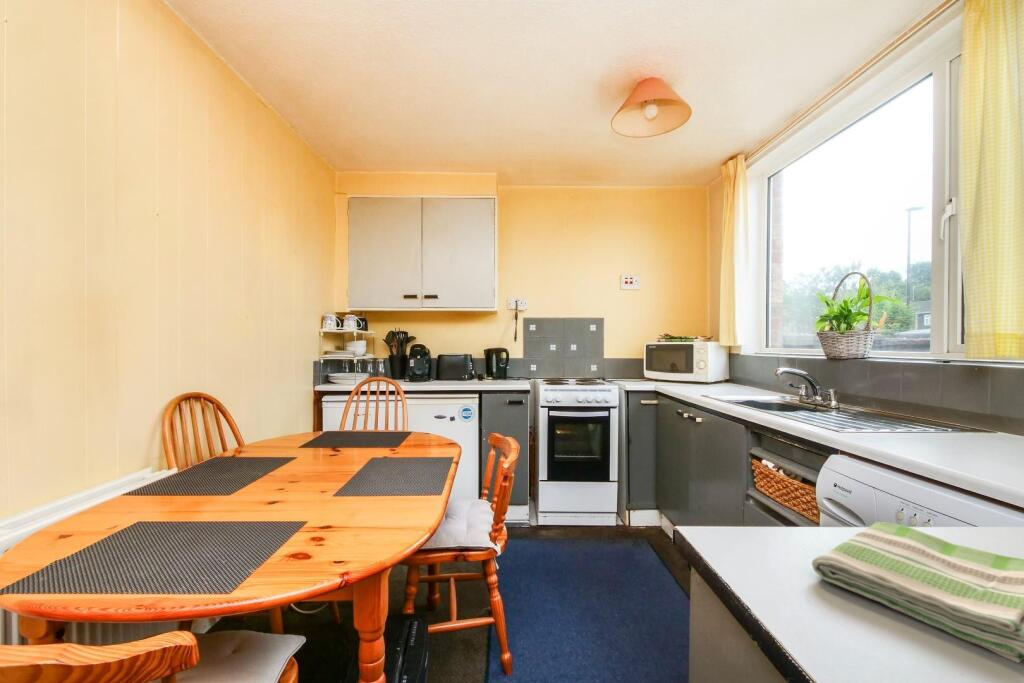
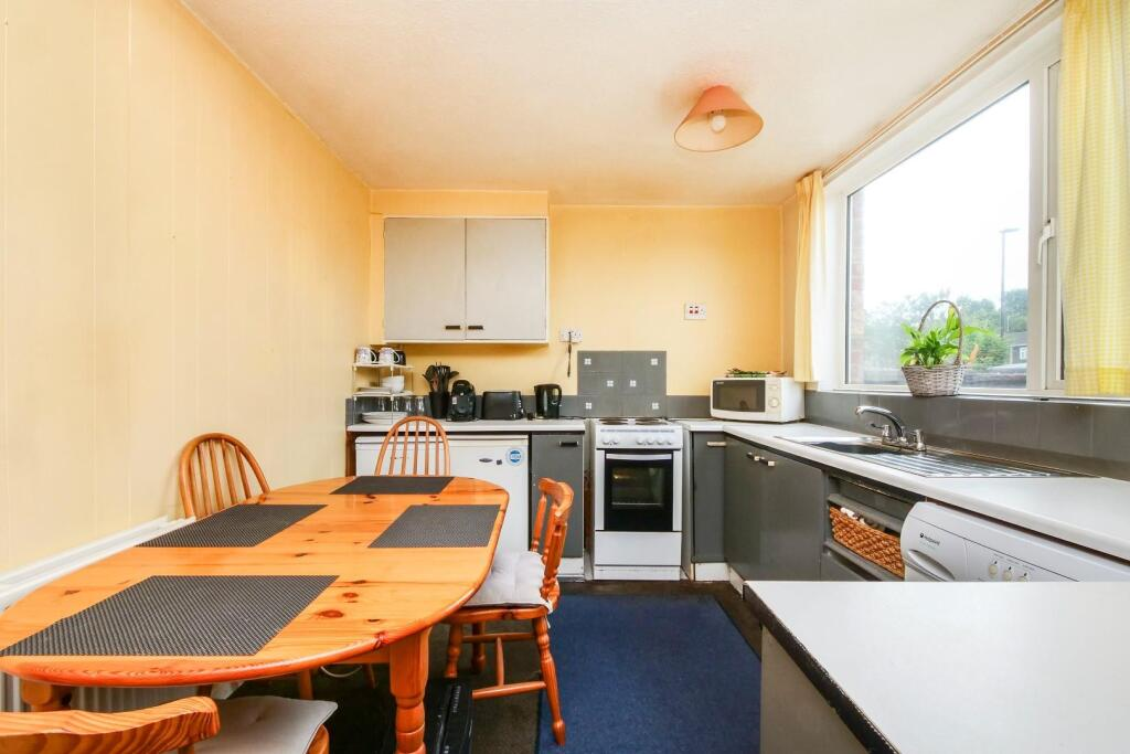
- dish towel (929, 567)
